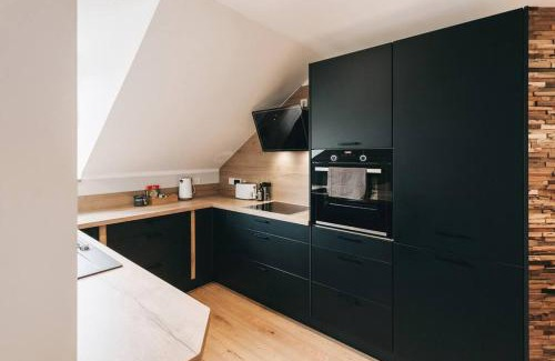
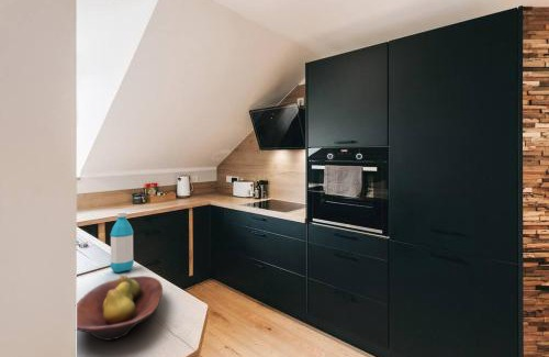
+ water bottle (122, 241)
+ fruit bowl (121, 299)
